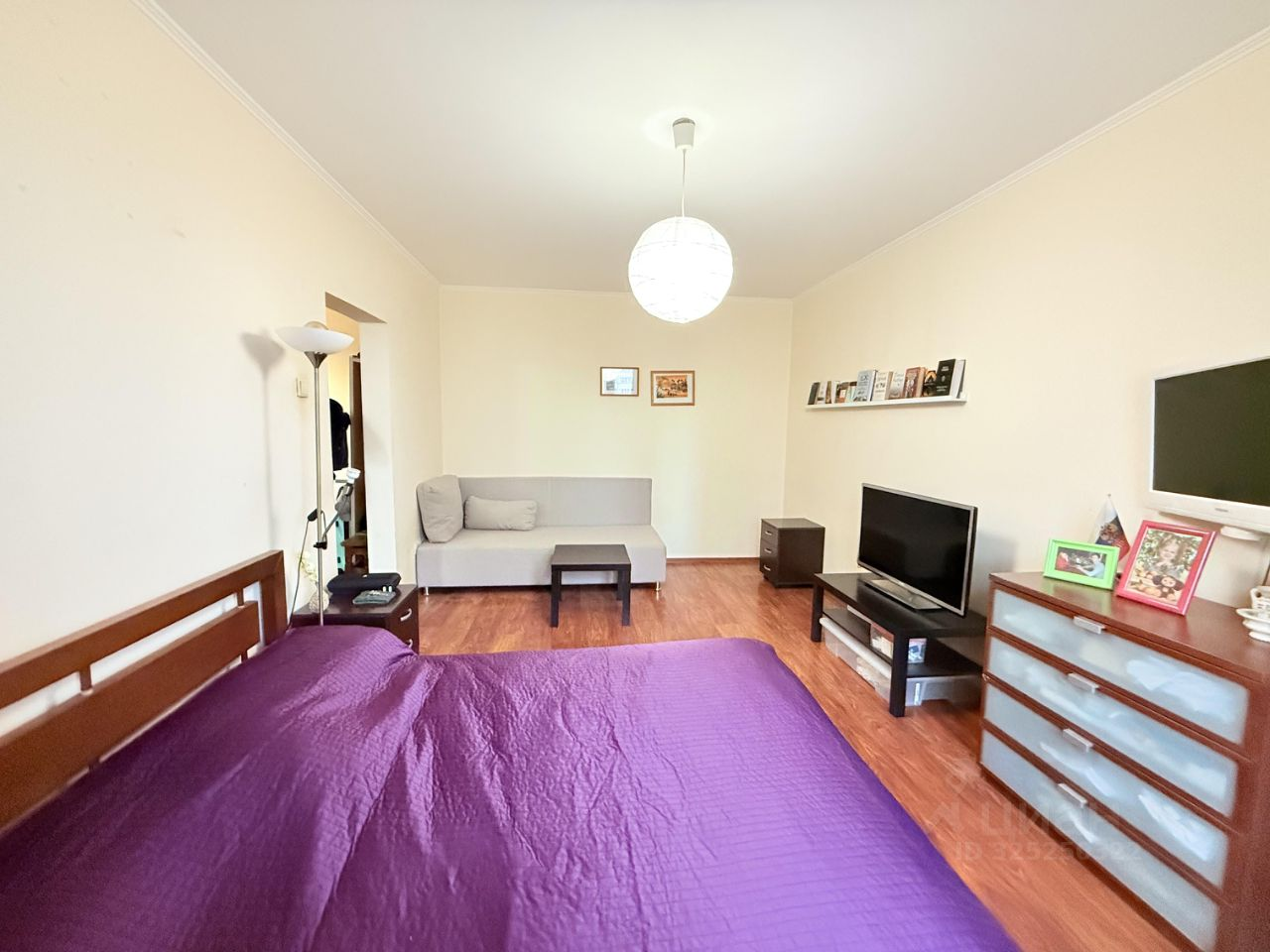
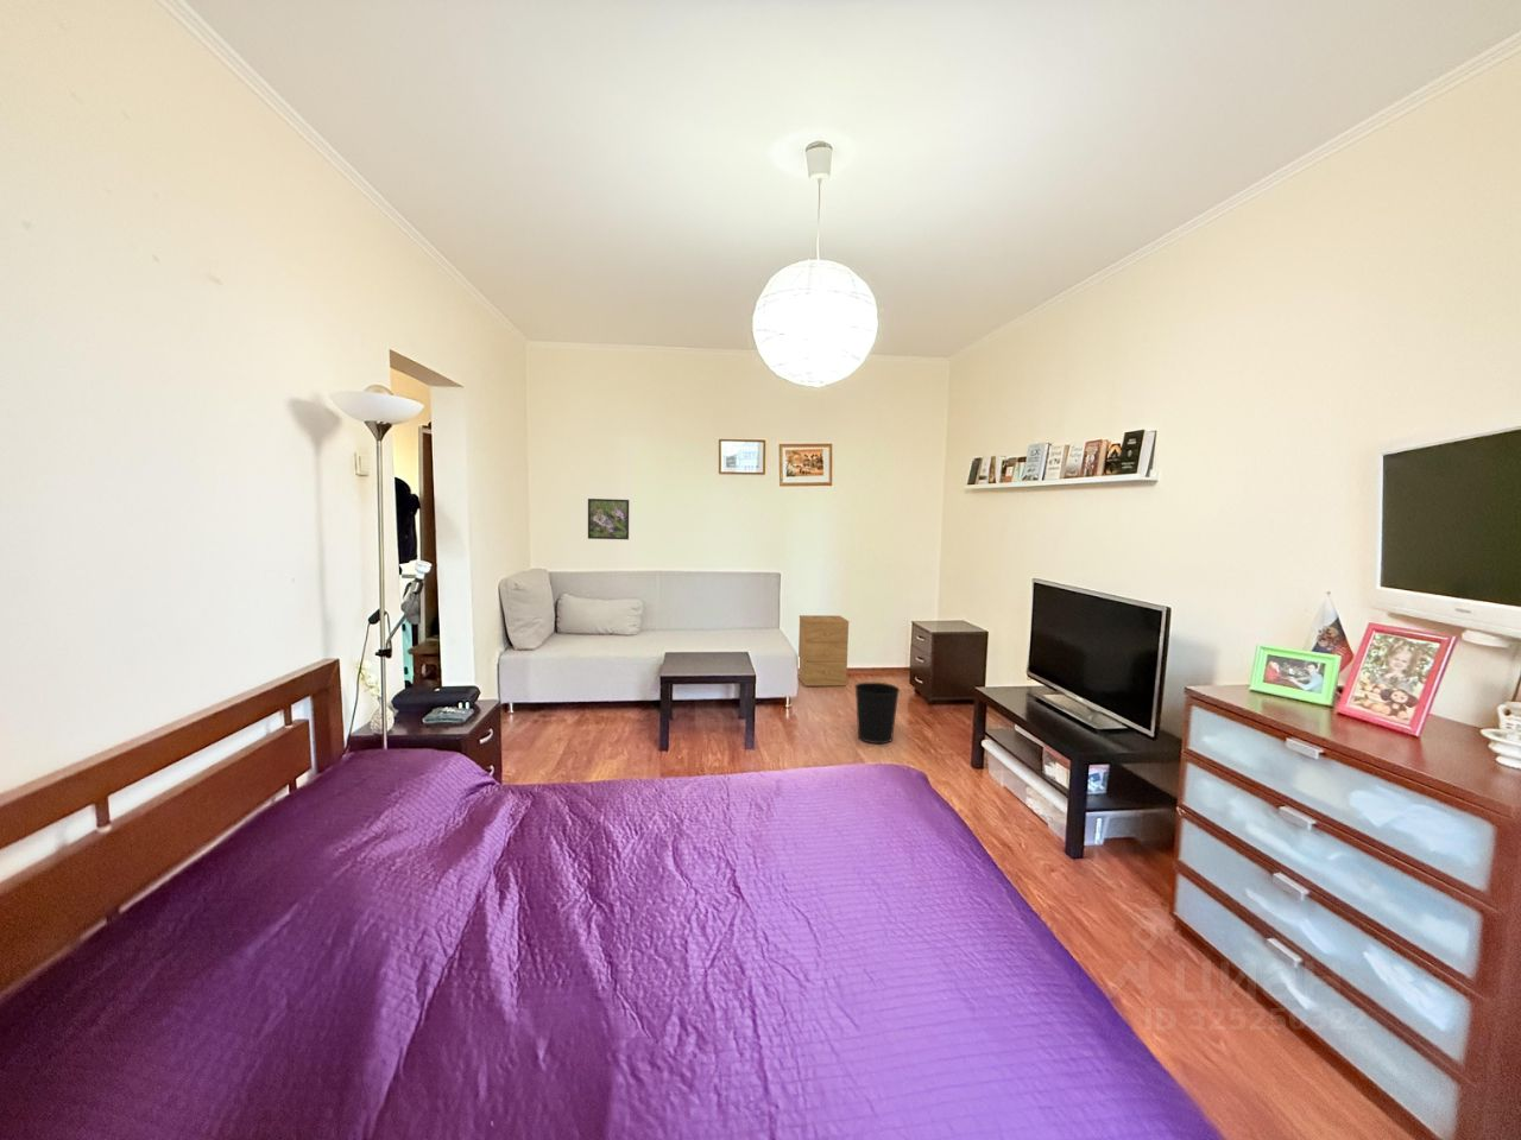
+ nightstand (823, 649)
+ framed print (608, 519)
+ wastebasket (875, 712)
